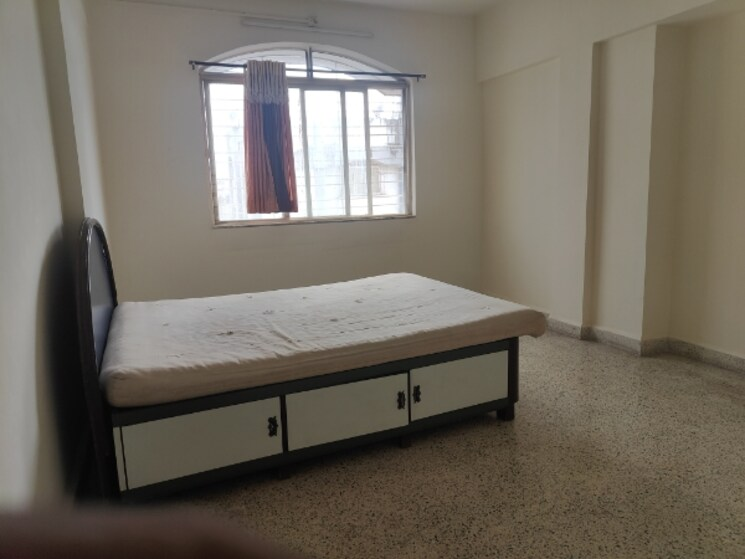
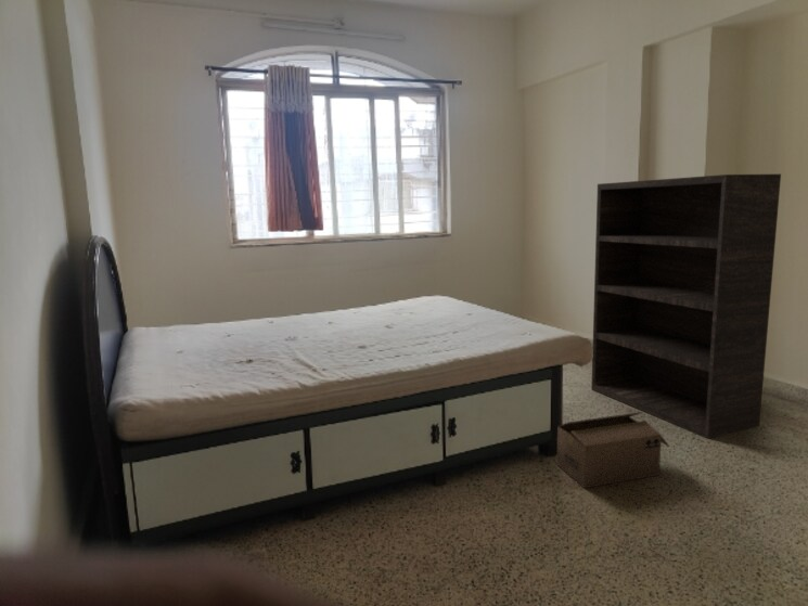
+ bookshelf (672, 296)
+ cardboard box (615, 442)
